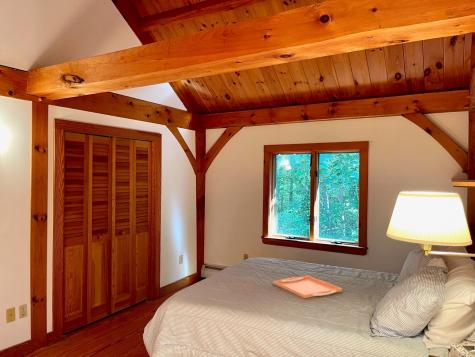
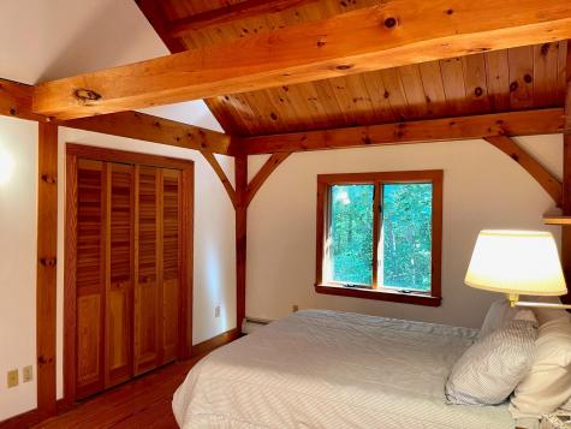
- serving tray (306, 285)
